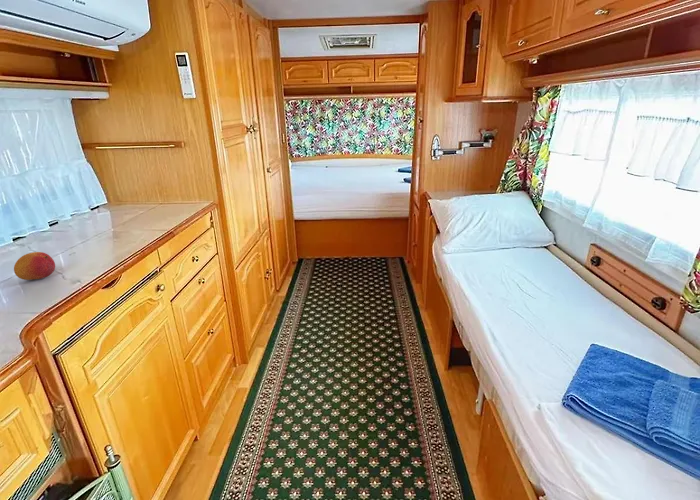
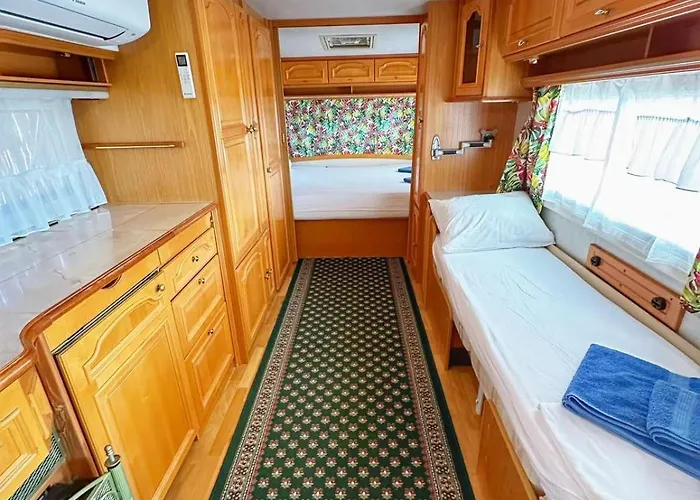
- fruit (34, 265)
